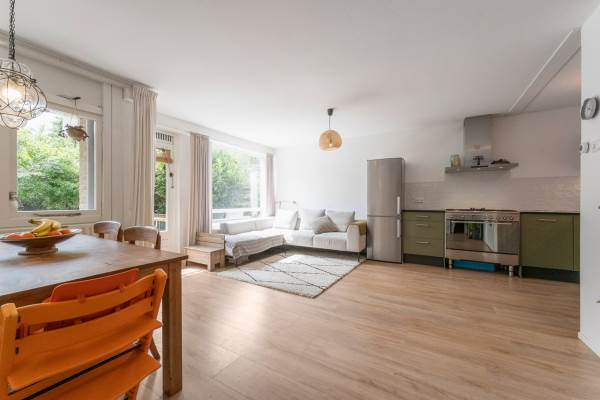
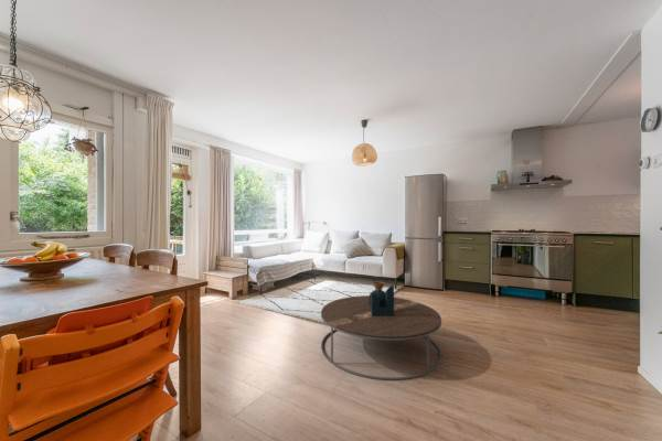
+ coffee table (378, 314)
